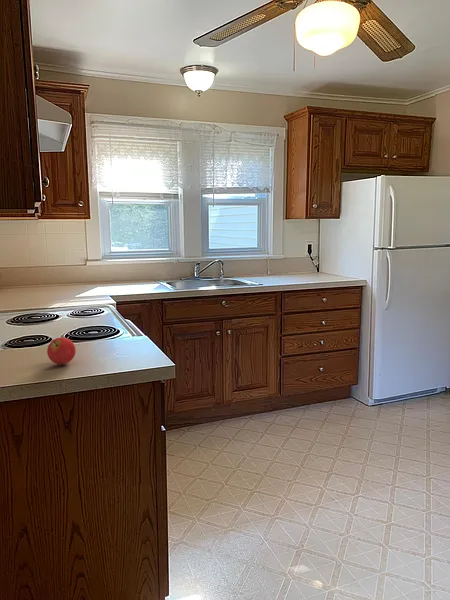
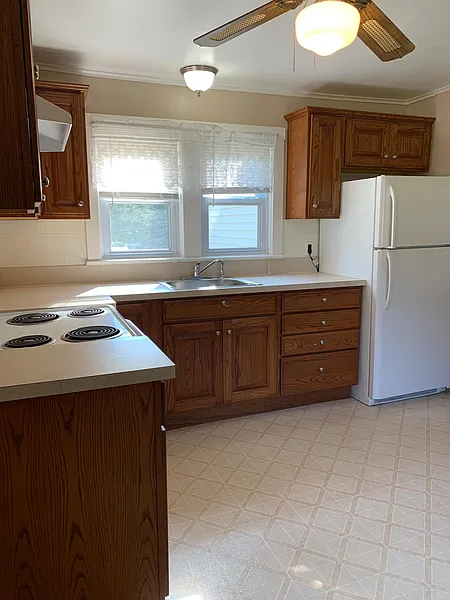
- fruit (61, 350)
